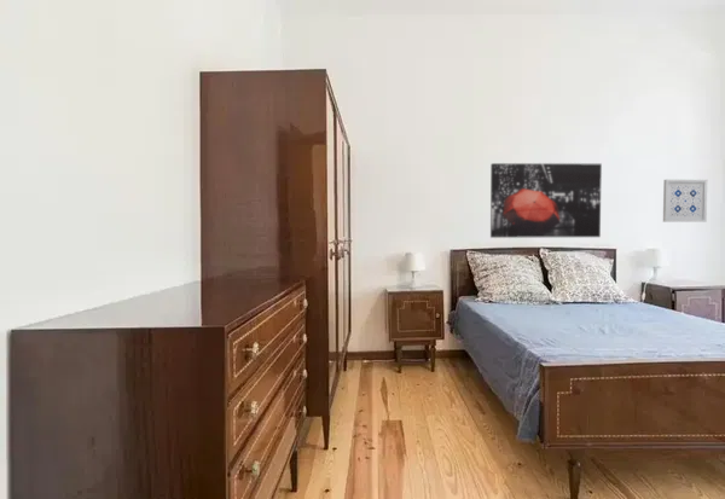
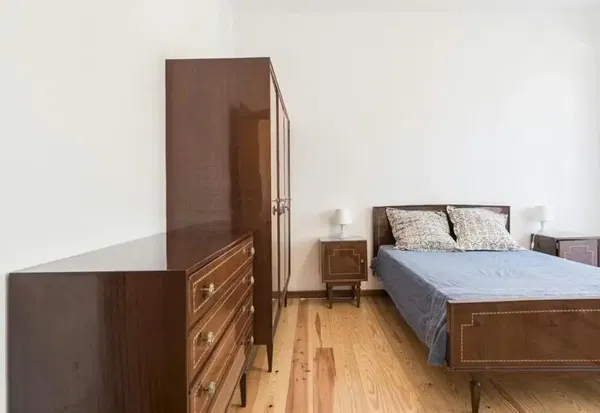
- wall art (684, 201)
- wall art (545, 201)
